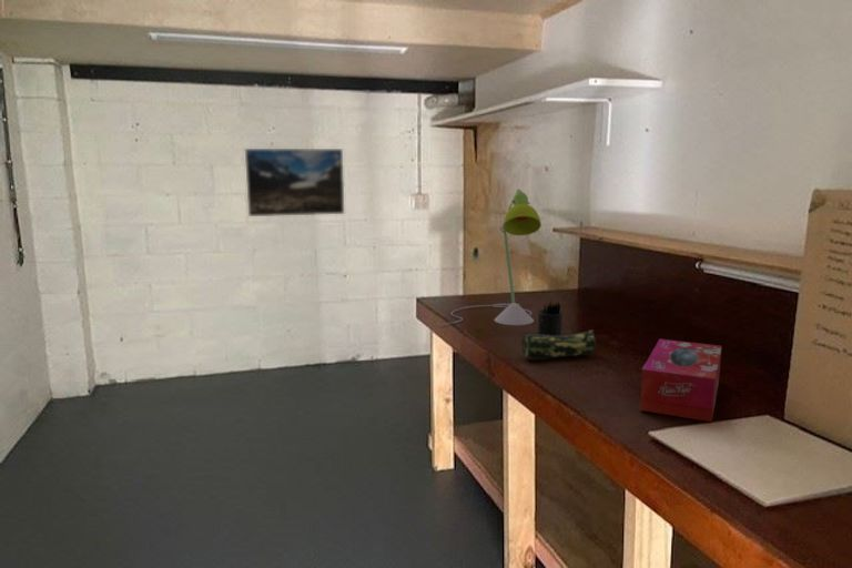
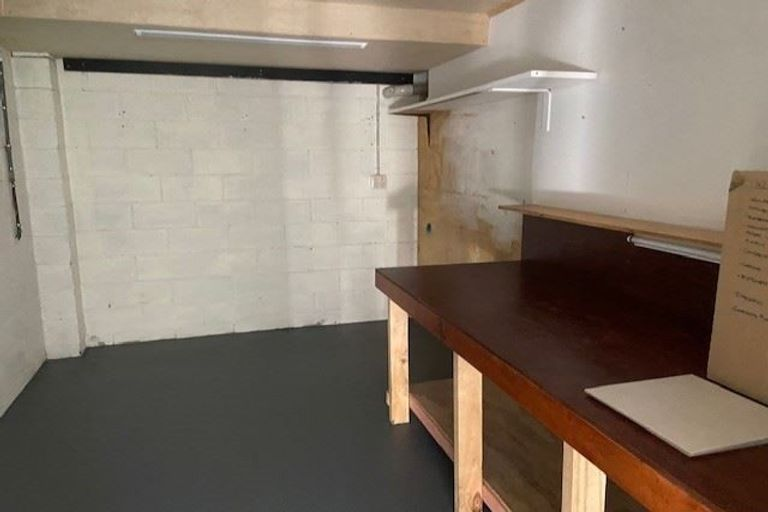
- pencil case (559, 344)
- tissue box (682, 376)
- pen holder (550, 317)
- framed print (295, 182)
- desk lamp (506, 254)
